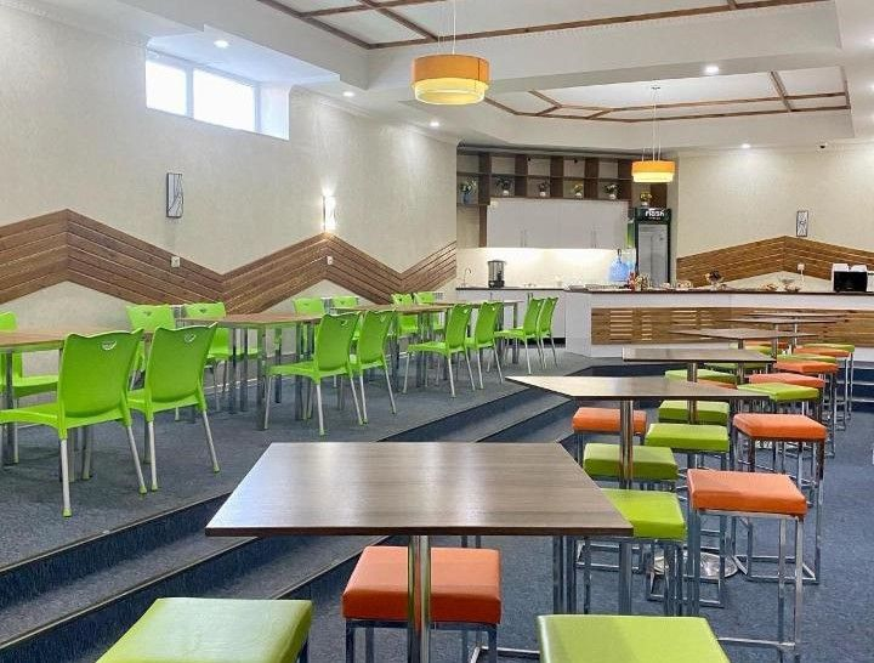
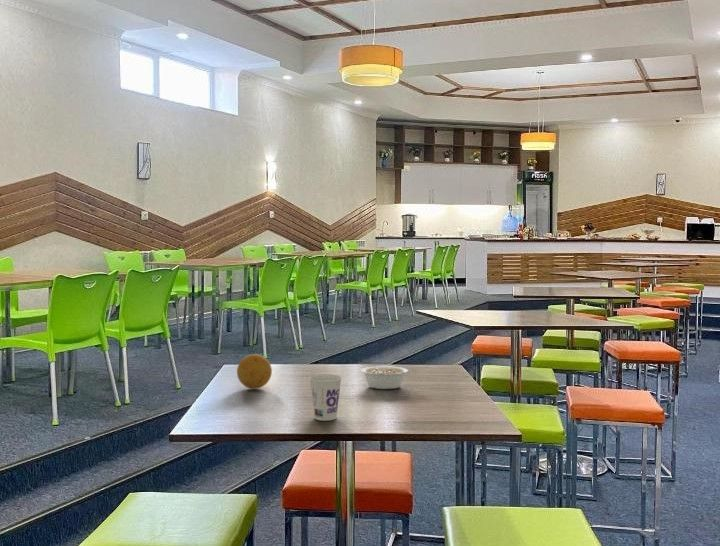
+ cup (325, 397)
+ legume (386, 376)
+ fruit (254, 371)
